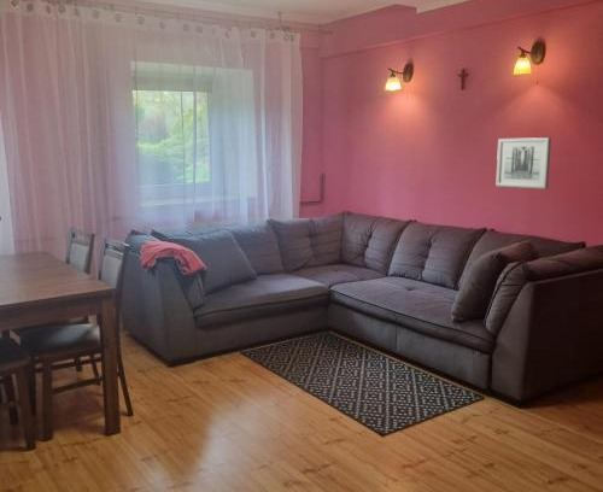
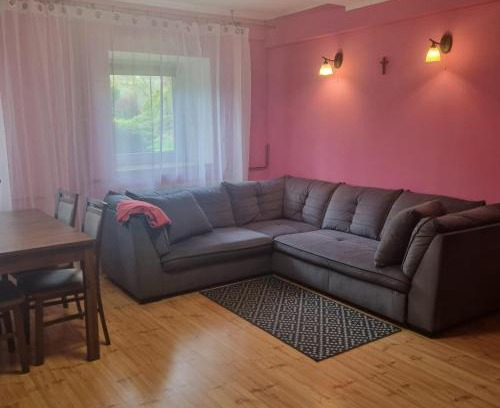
- wall art (522, 163)
